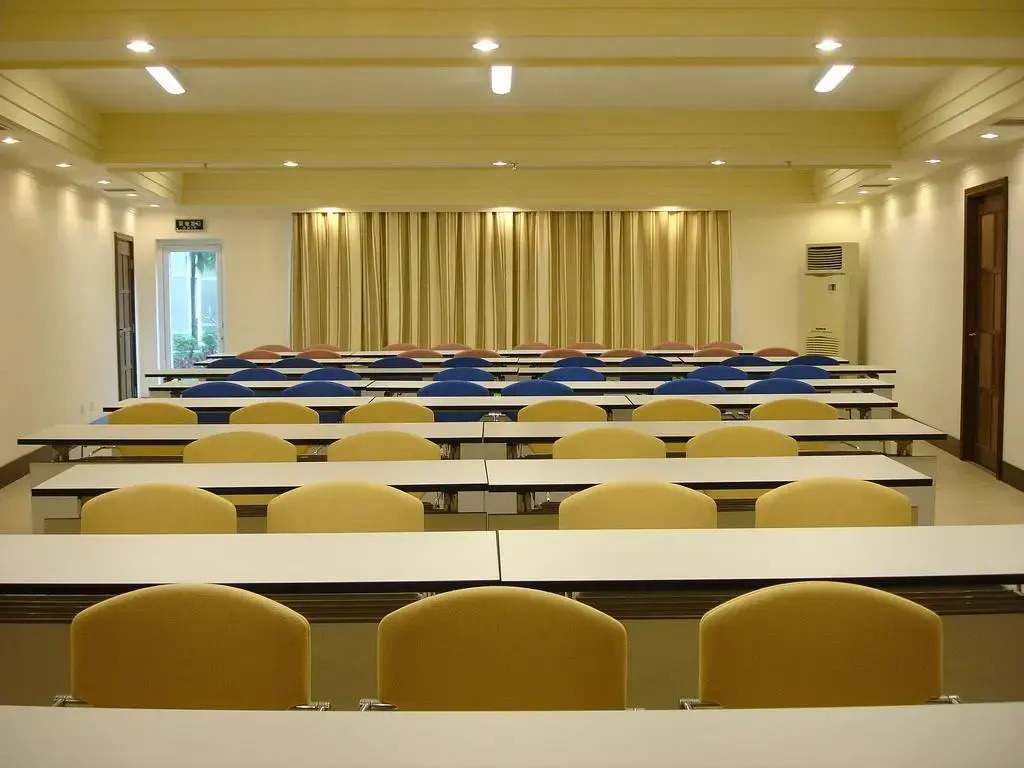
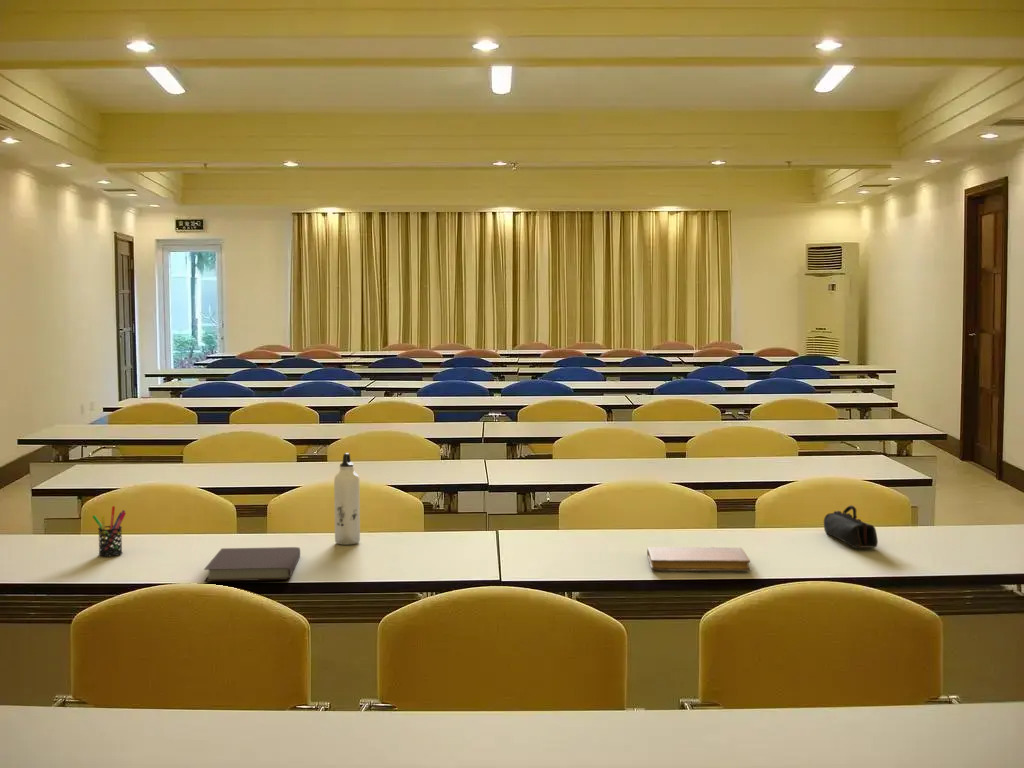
+ pencil case (849, 523)
+ notebook (697, 558)
+ pen holder (107, 530)
+ water bottle (347, 497)
+ notebook (254, 563)
